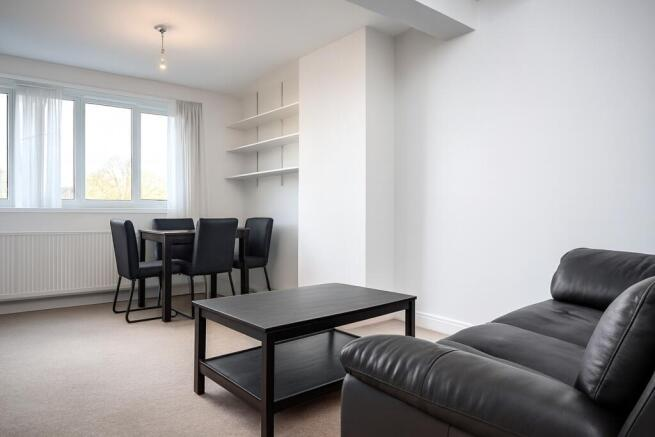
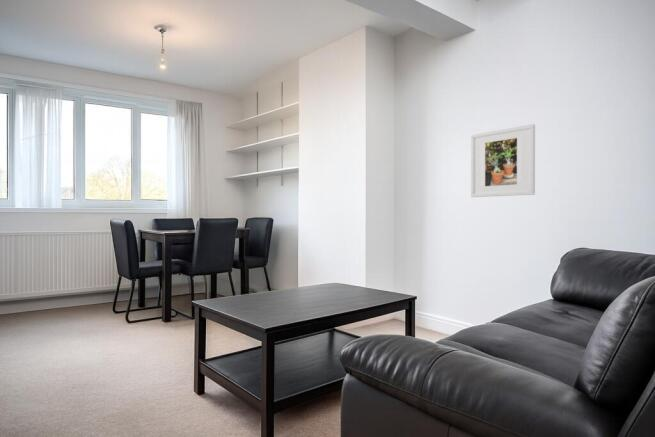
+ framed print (500, 162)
